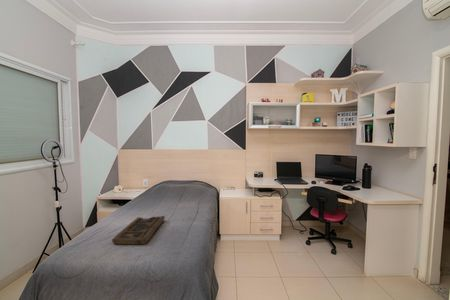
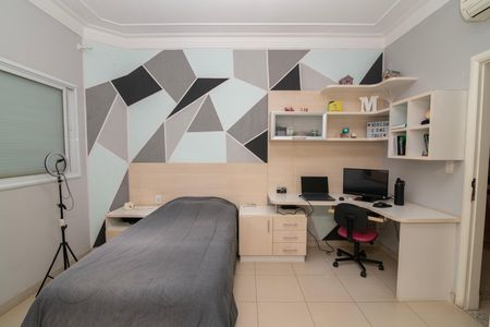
- decorative tray (141, 228)
